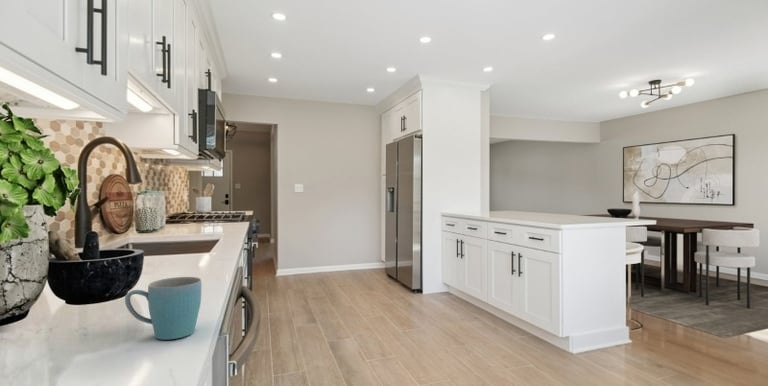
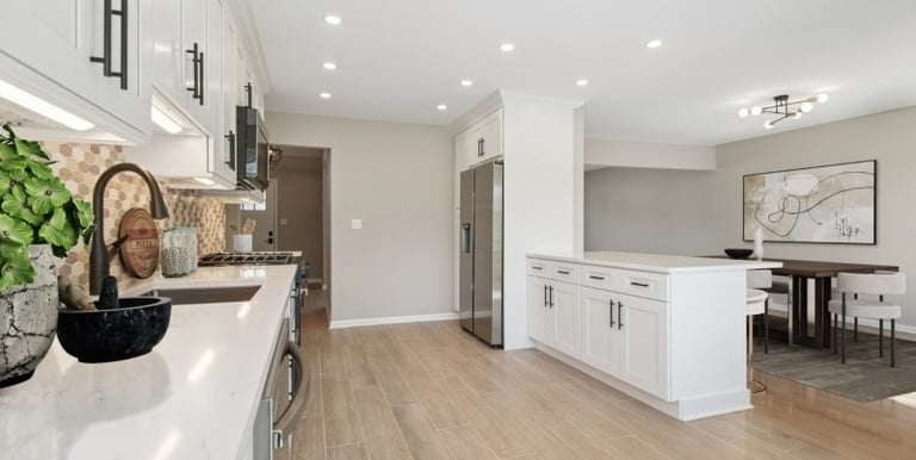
- mug (164, 308)
